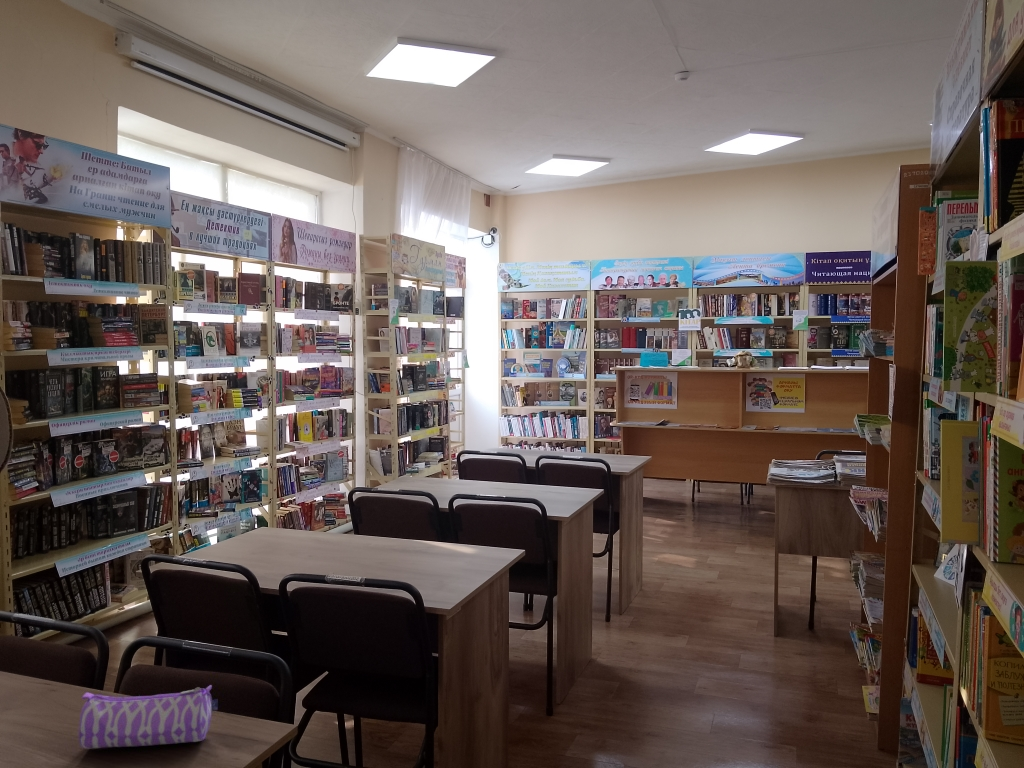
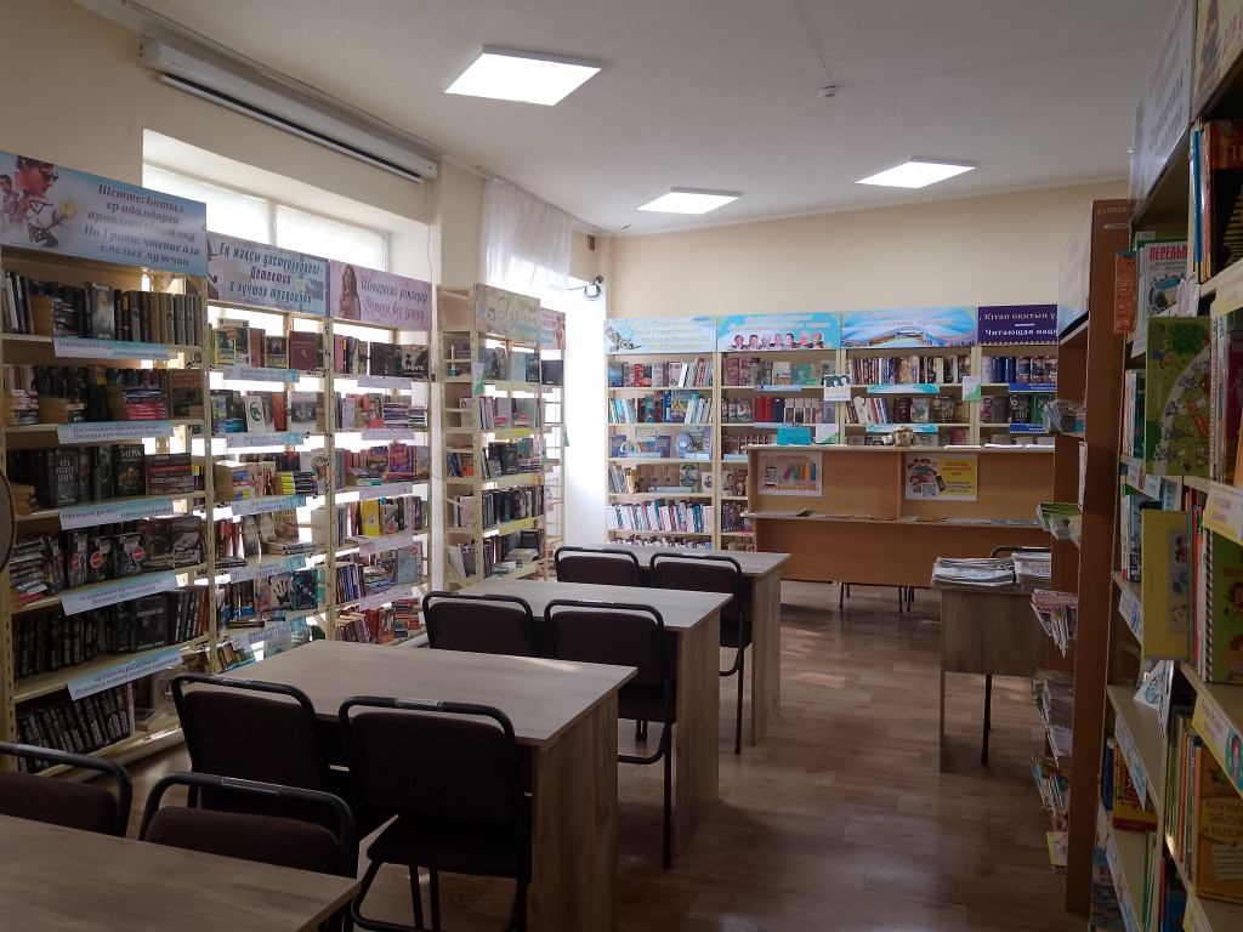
- pencil case (148, 716)
